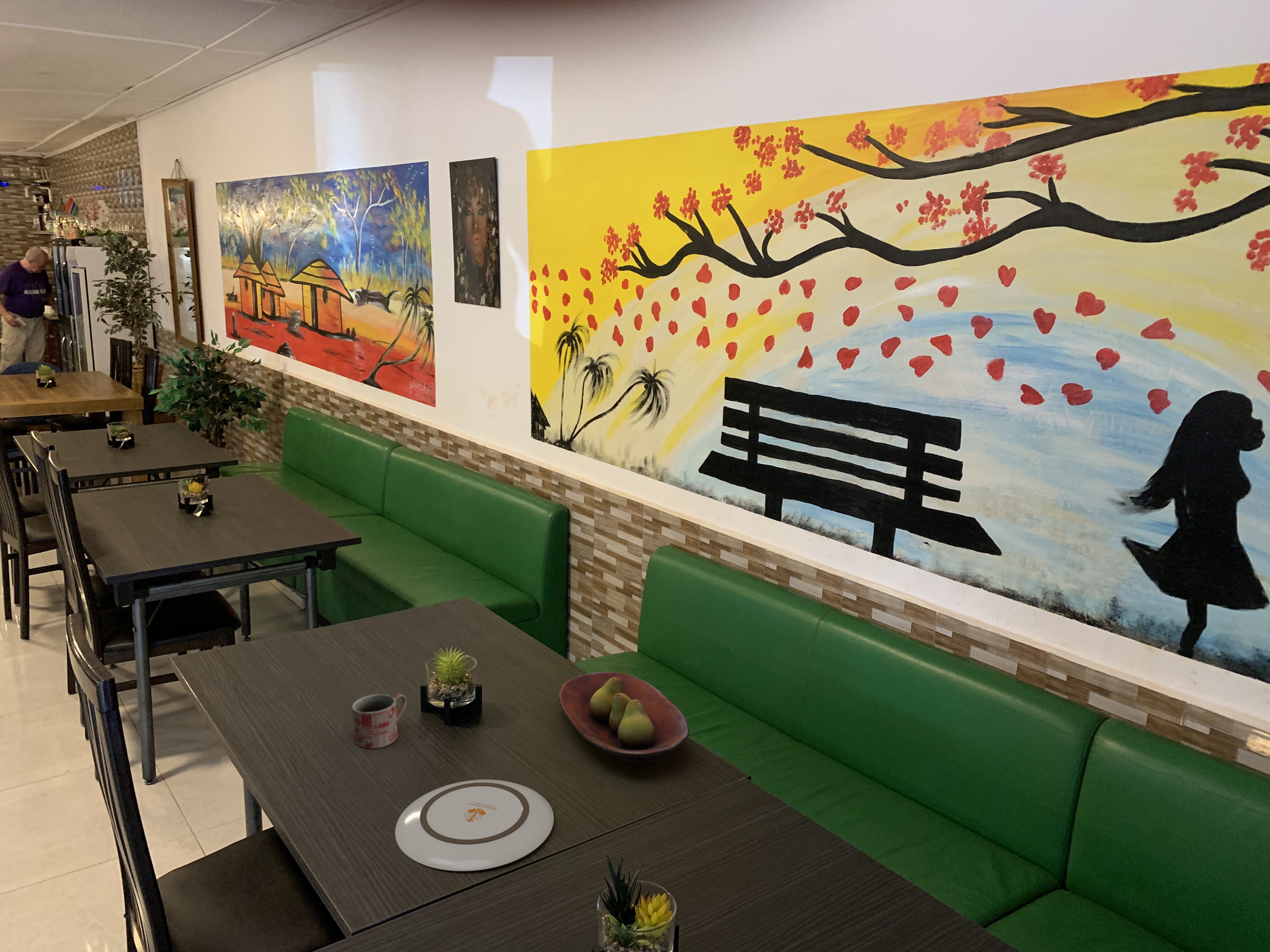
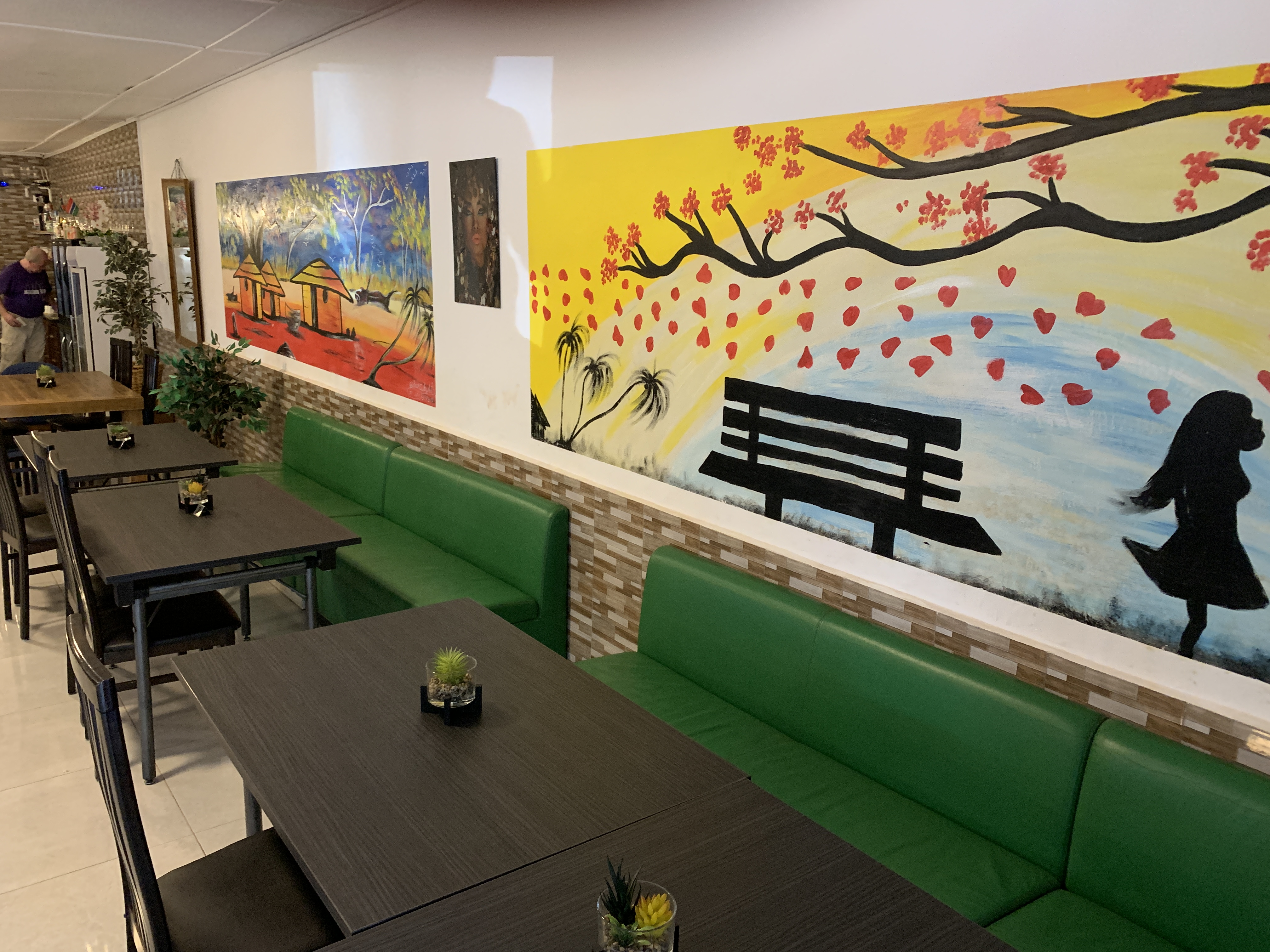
- fruit bowl (621, 711)
- plate (475, 817)
- mug (382, 718)
